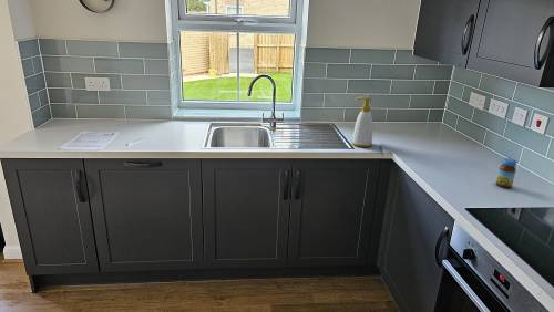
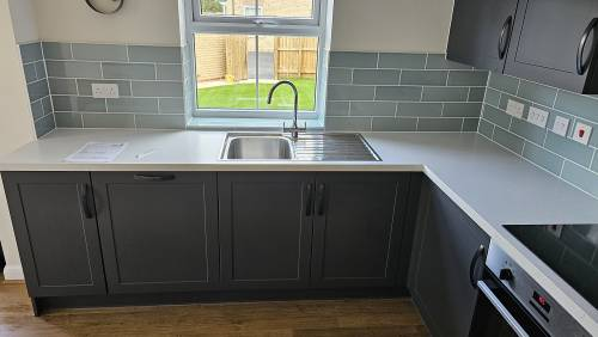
- soap bottle (363, 121)
- jar (506, 173)
